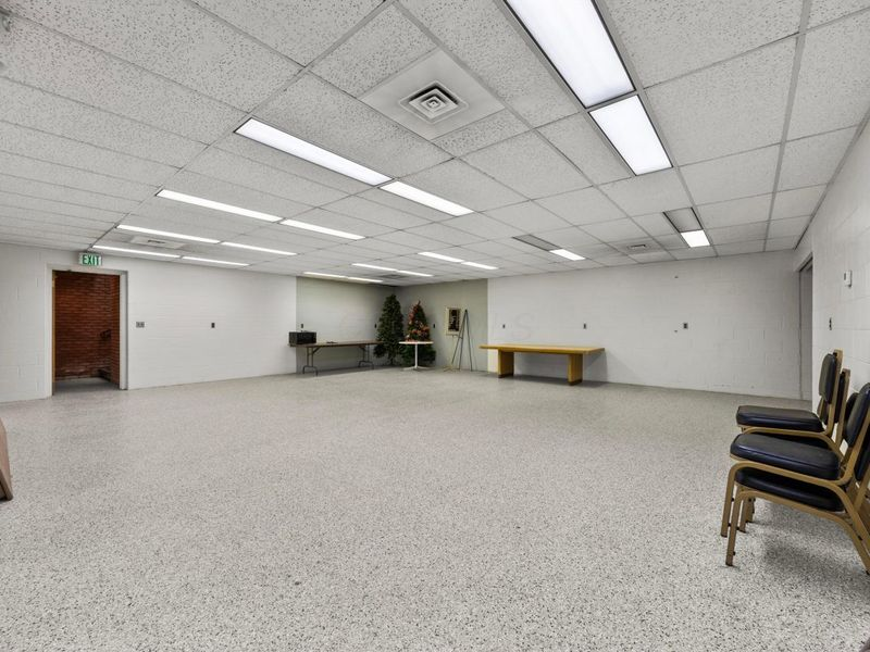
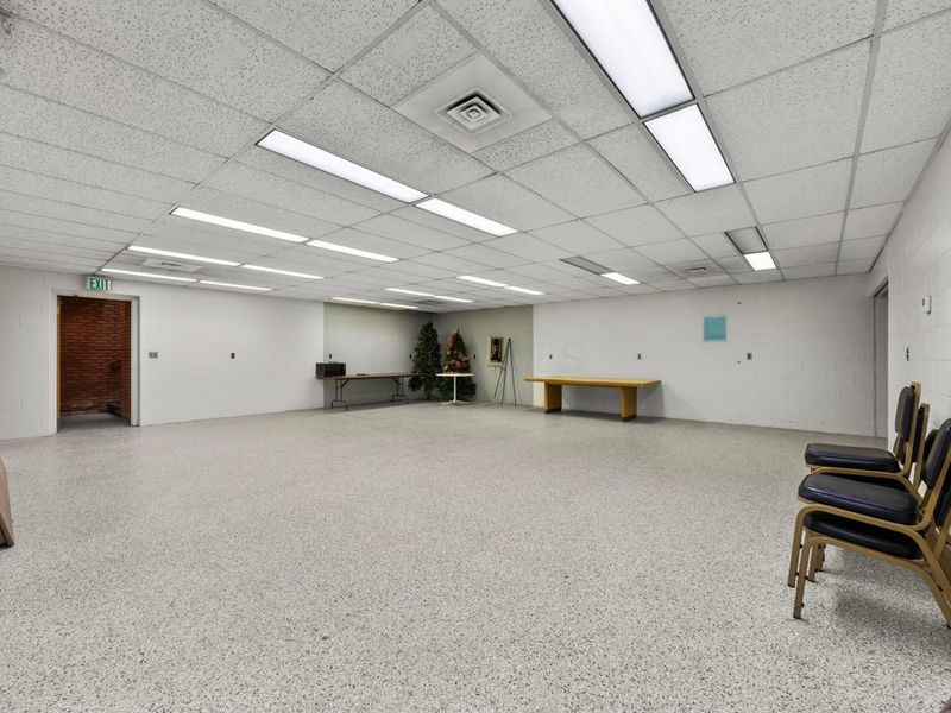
+ wall art (714, 328)
